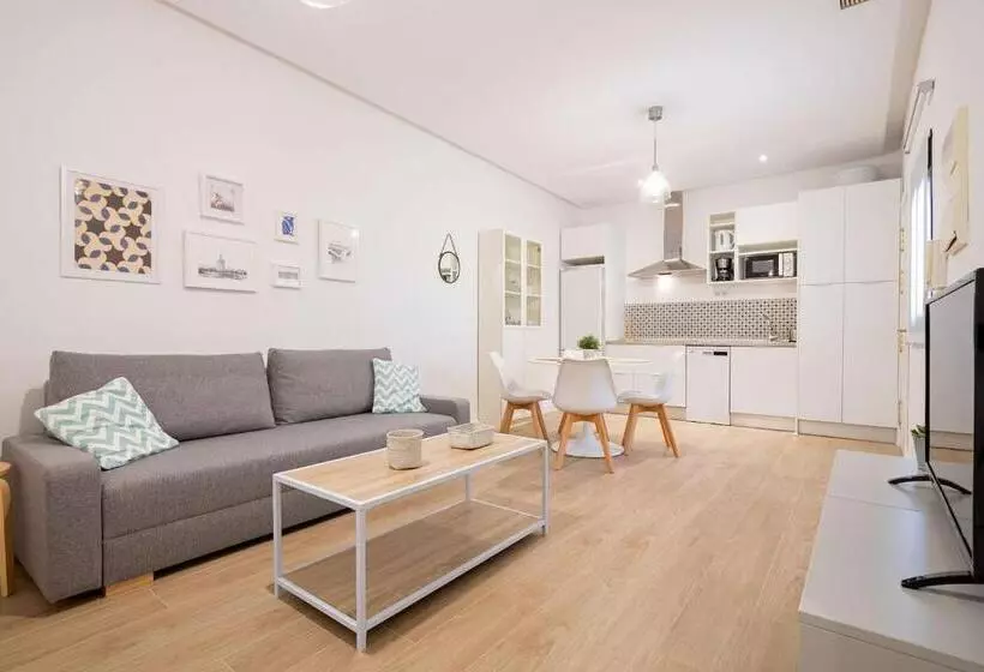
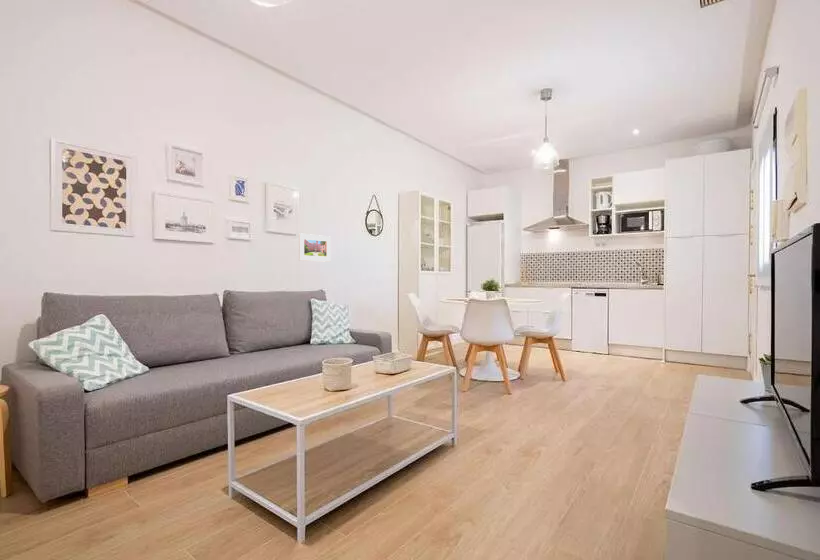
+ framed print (315, 248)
